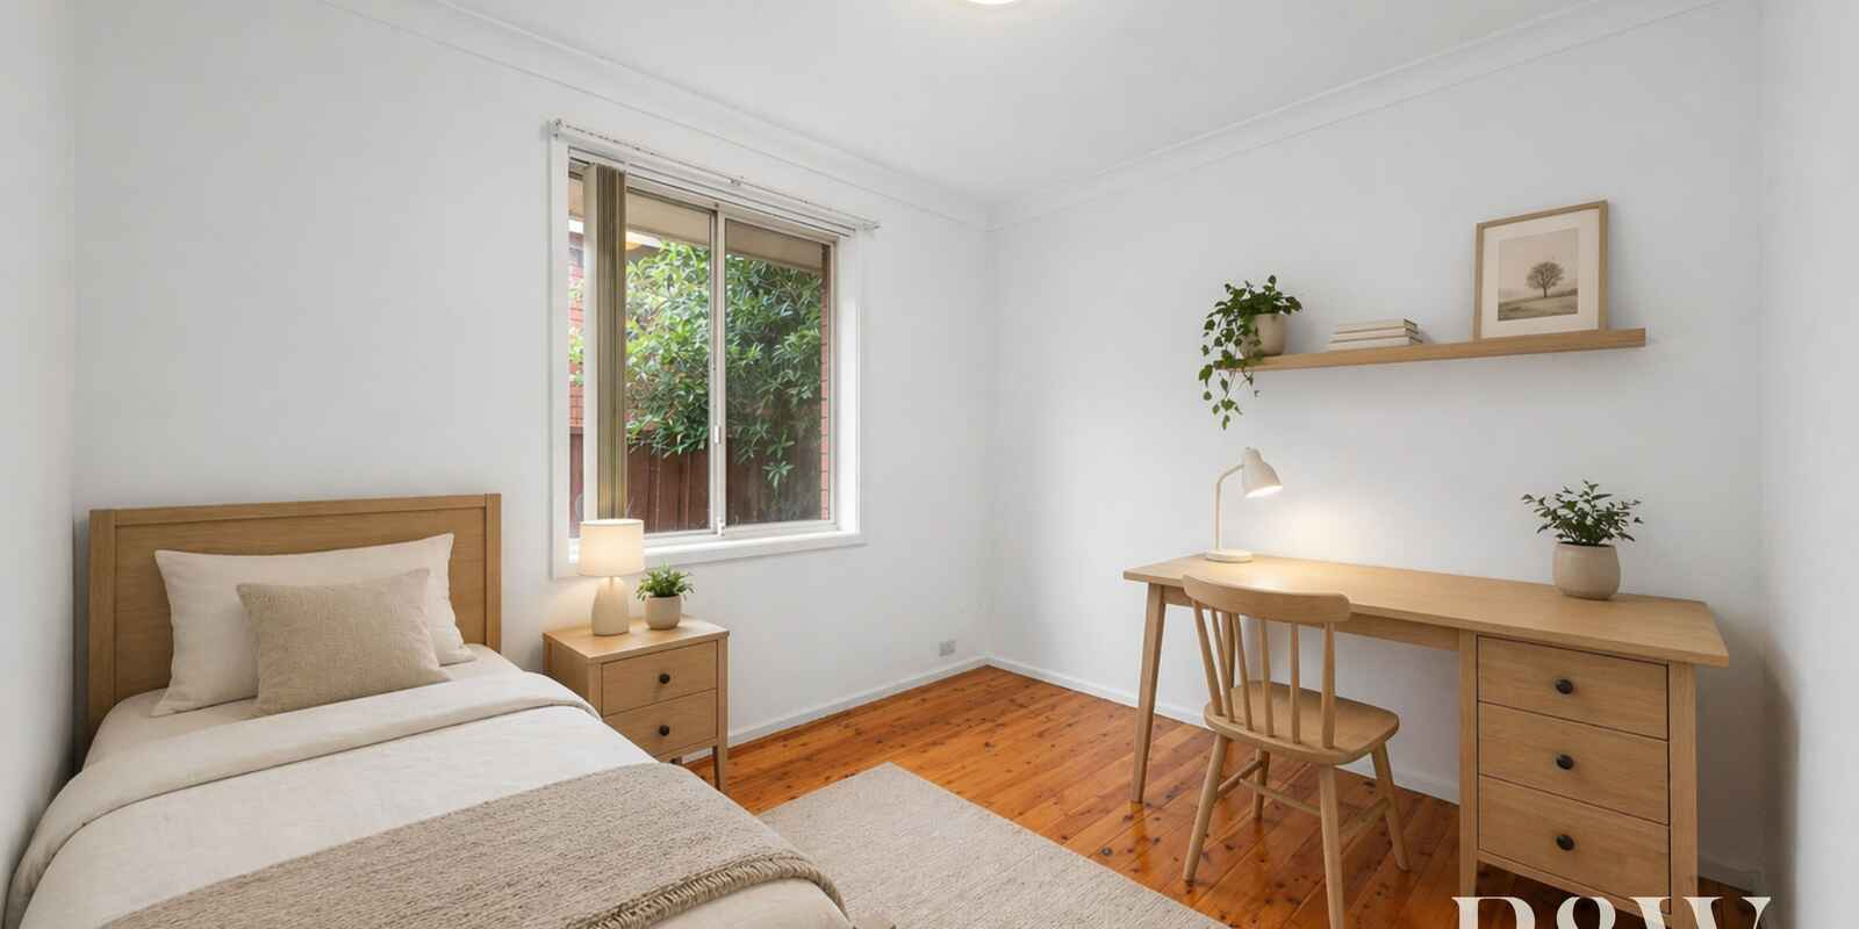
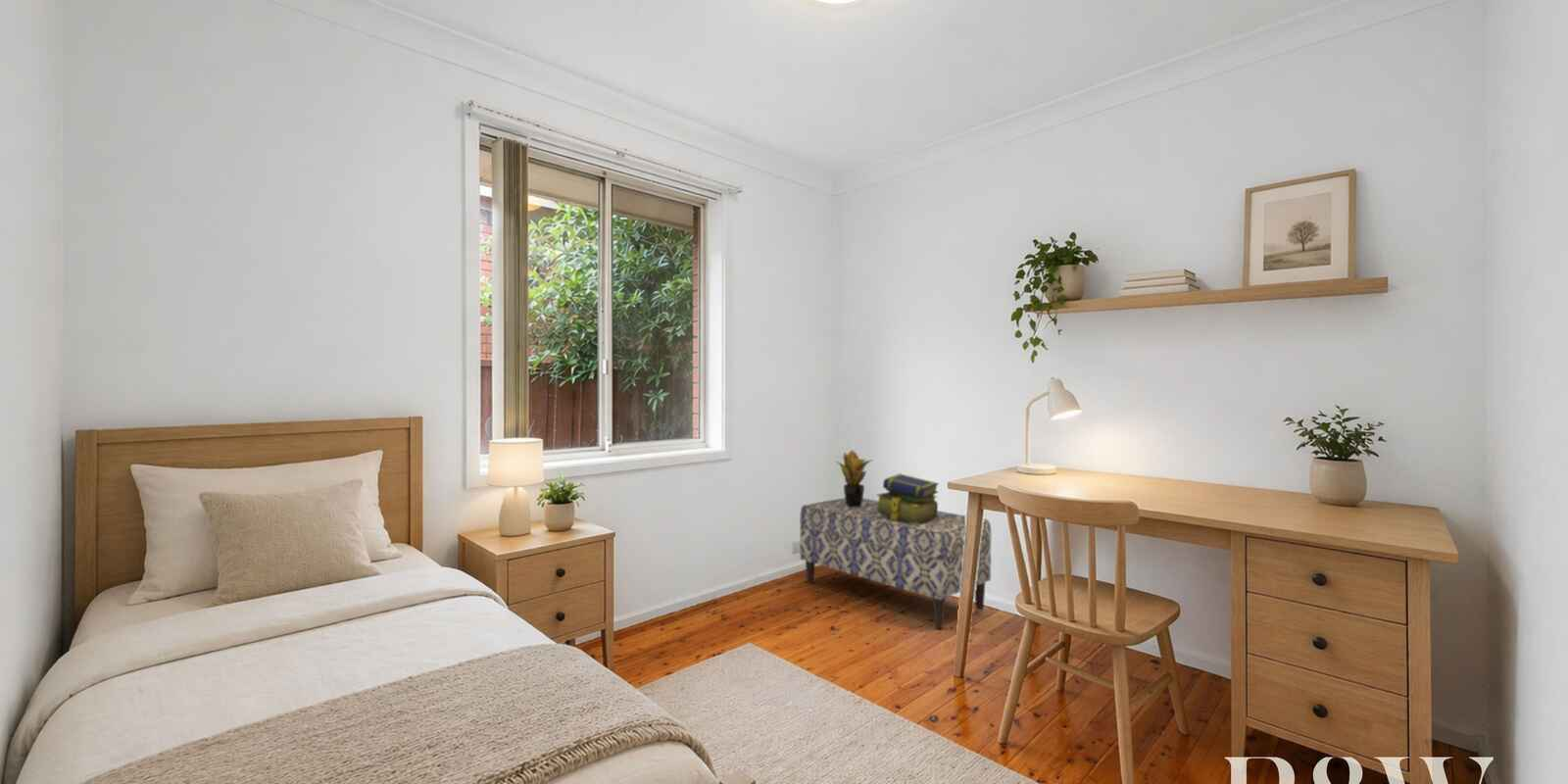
+ stack of books (908, 498)
+ potted plant (855, 475)
+ bench (890, 554)
